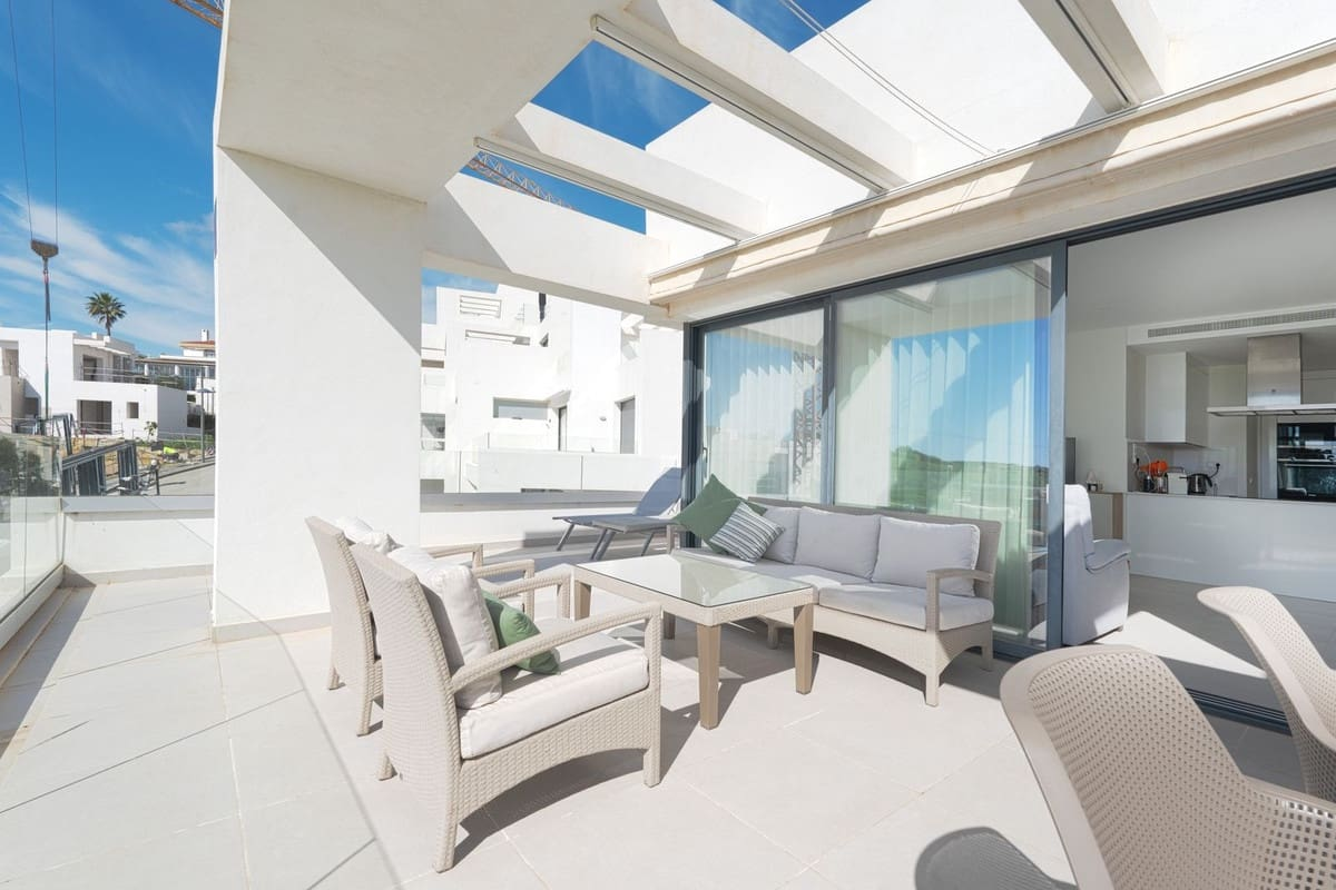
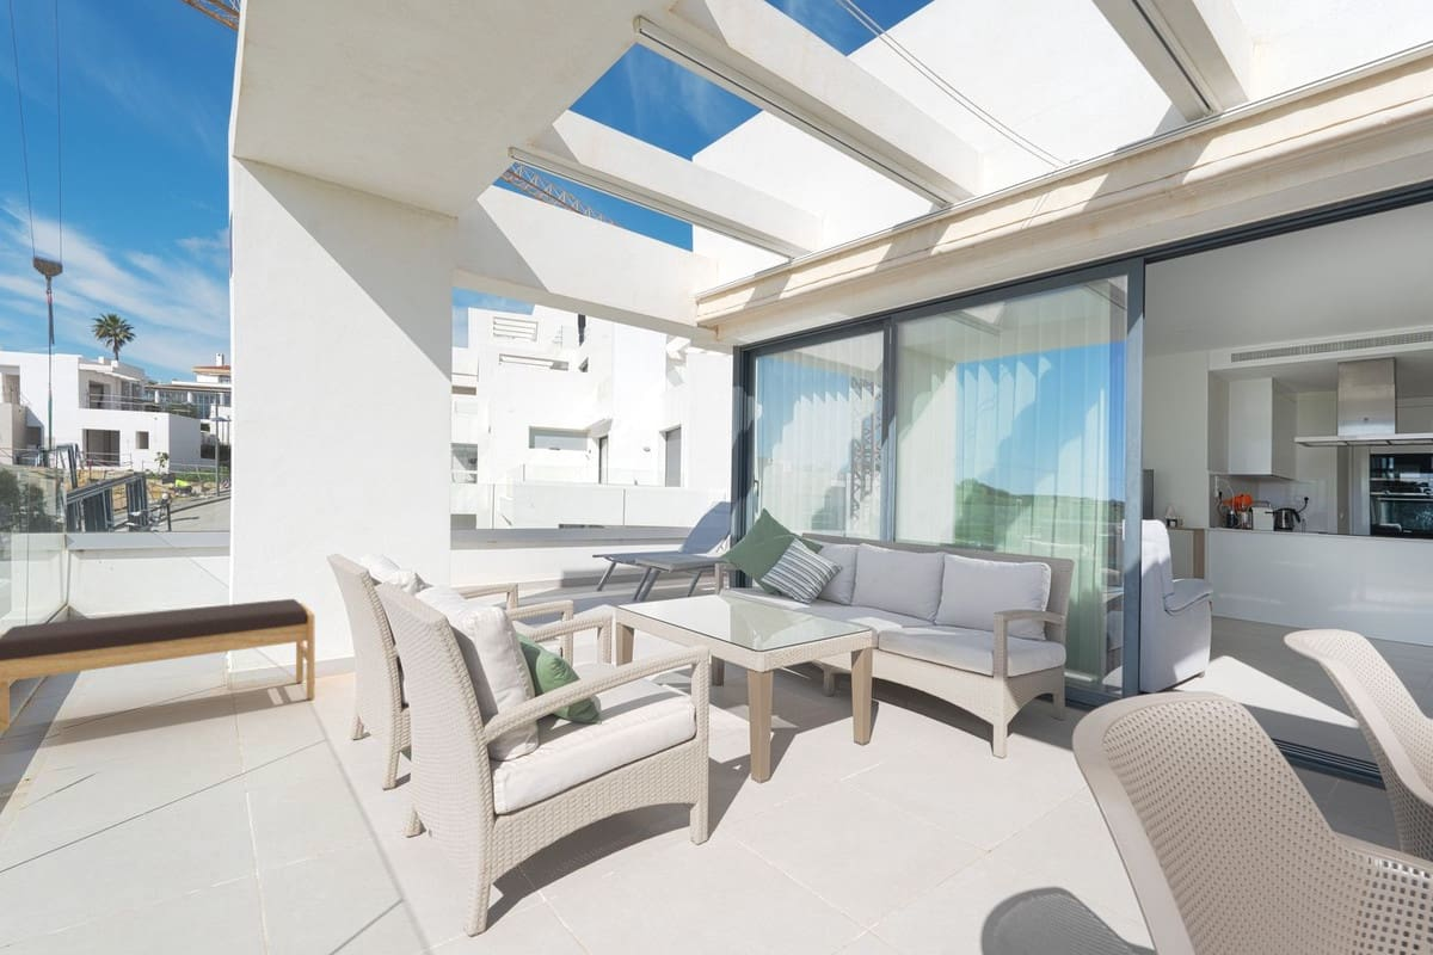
+ bench (166, 659)
